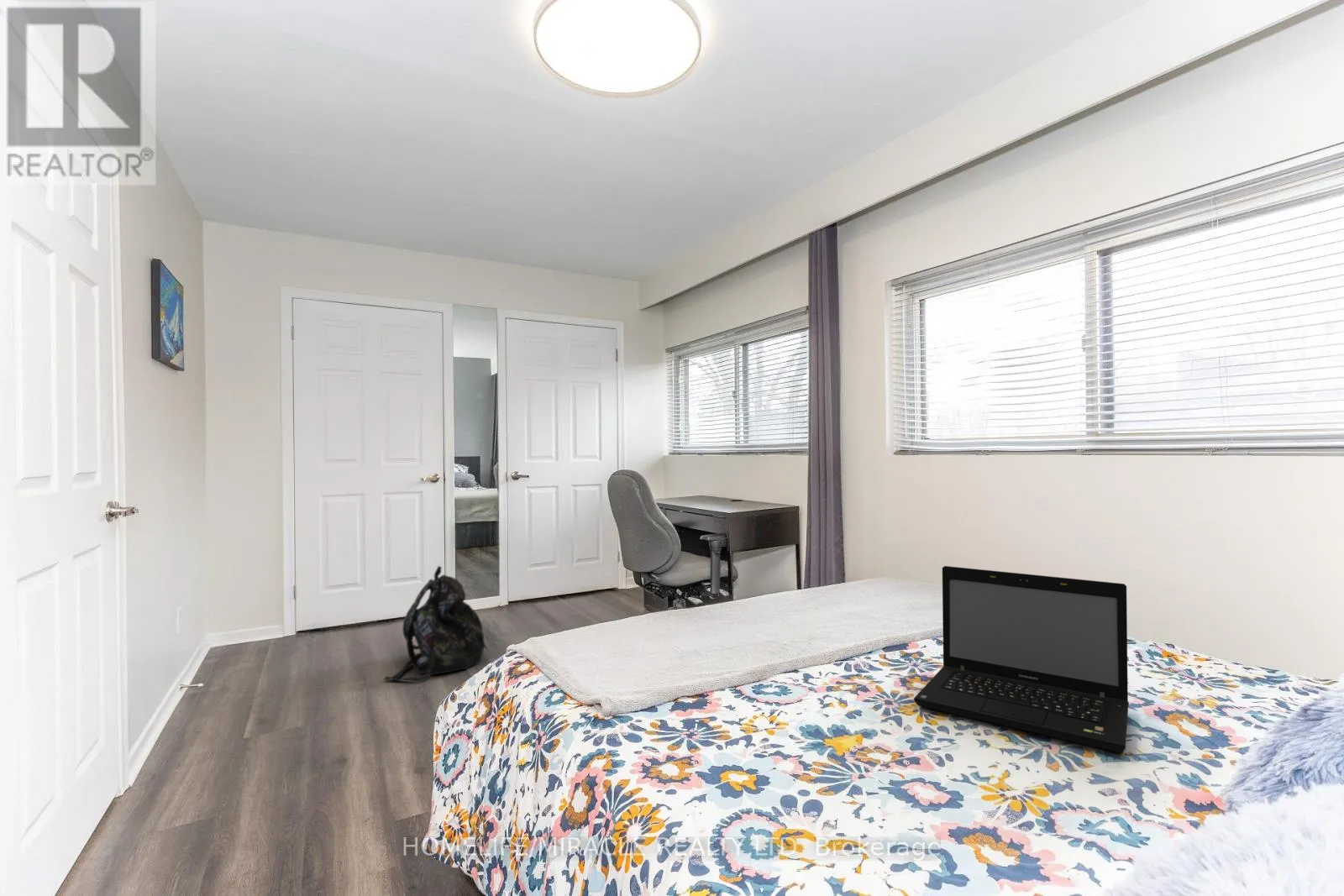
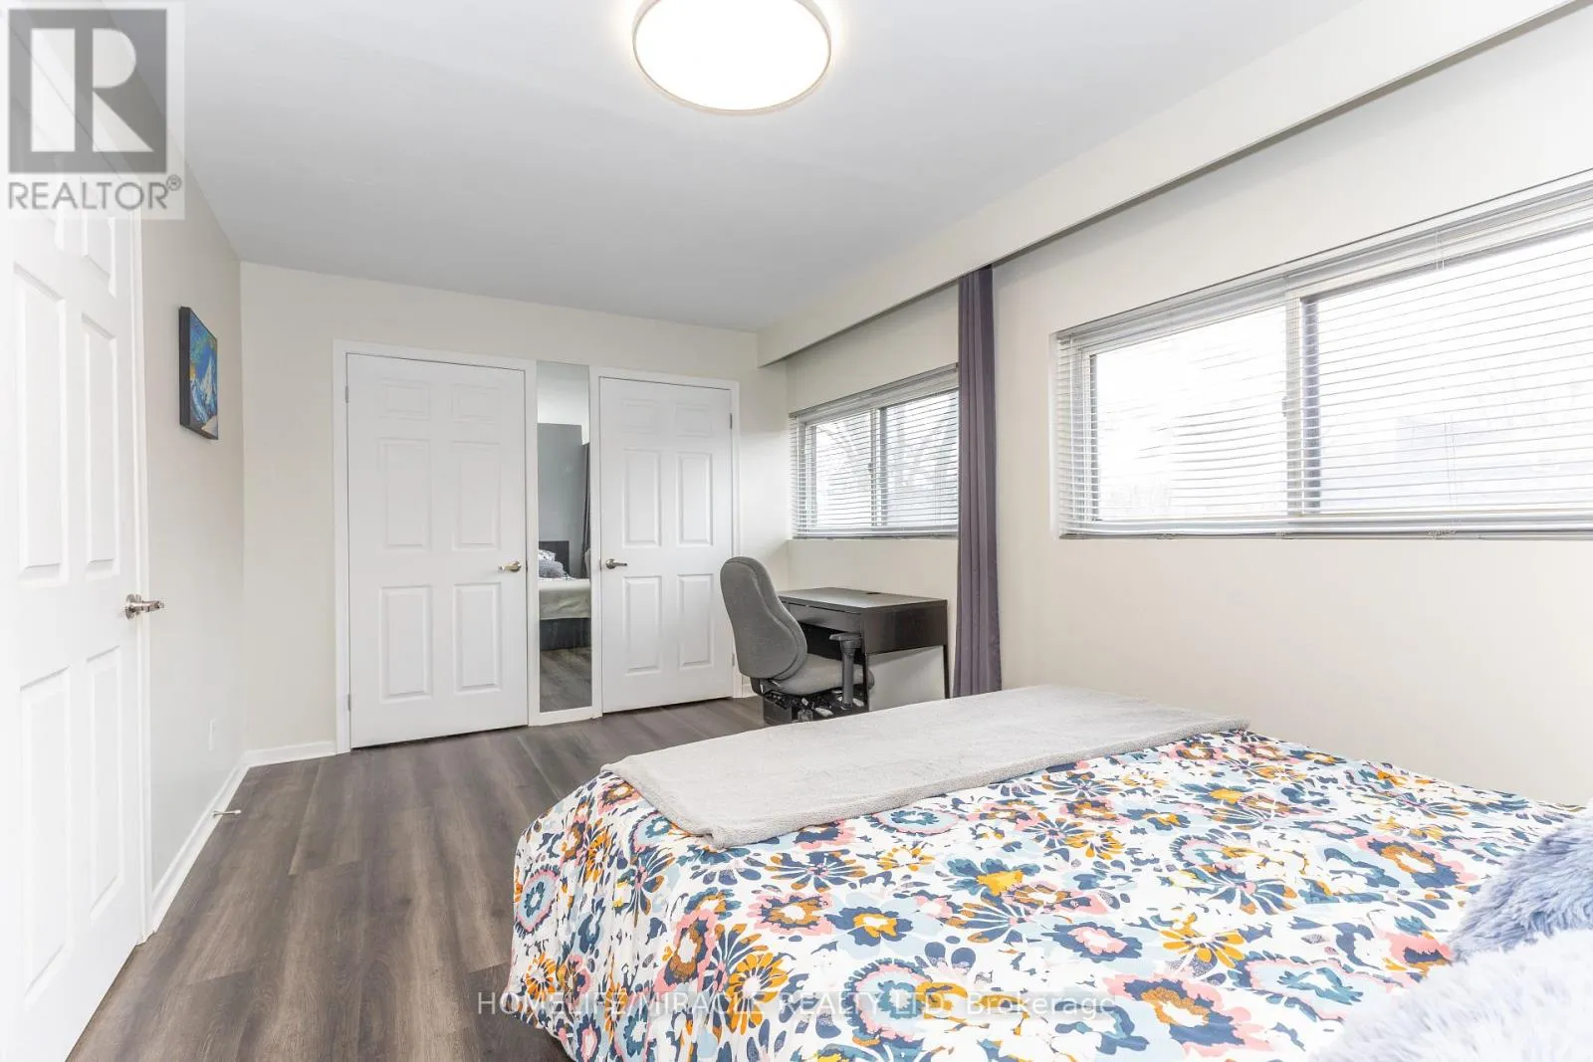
- laptop (1019, 647)
- backpack (432, 616)
